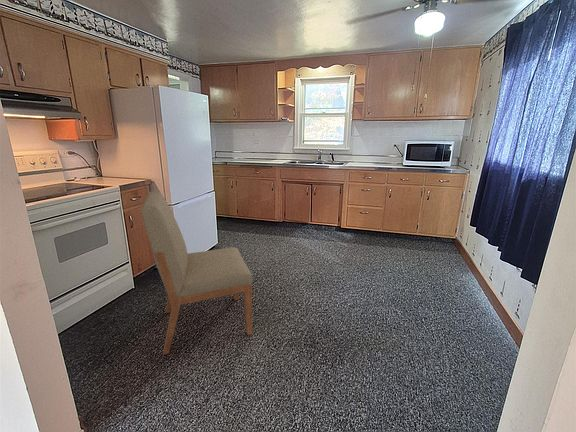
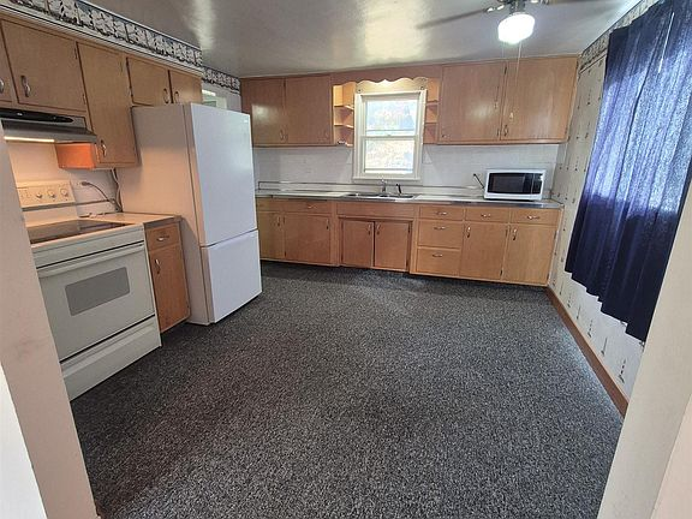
- chair (201, 262)
